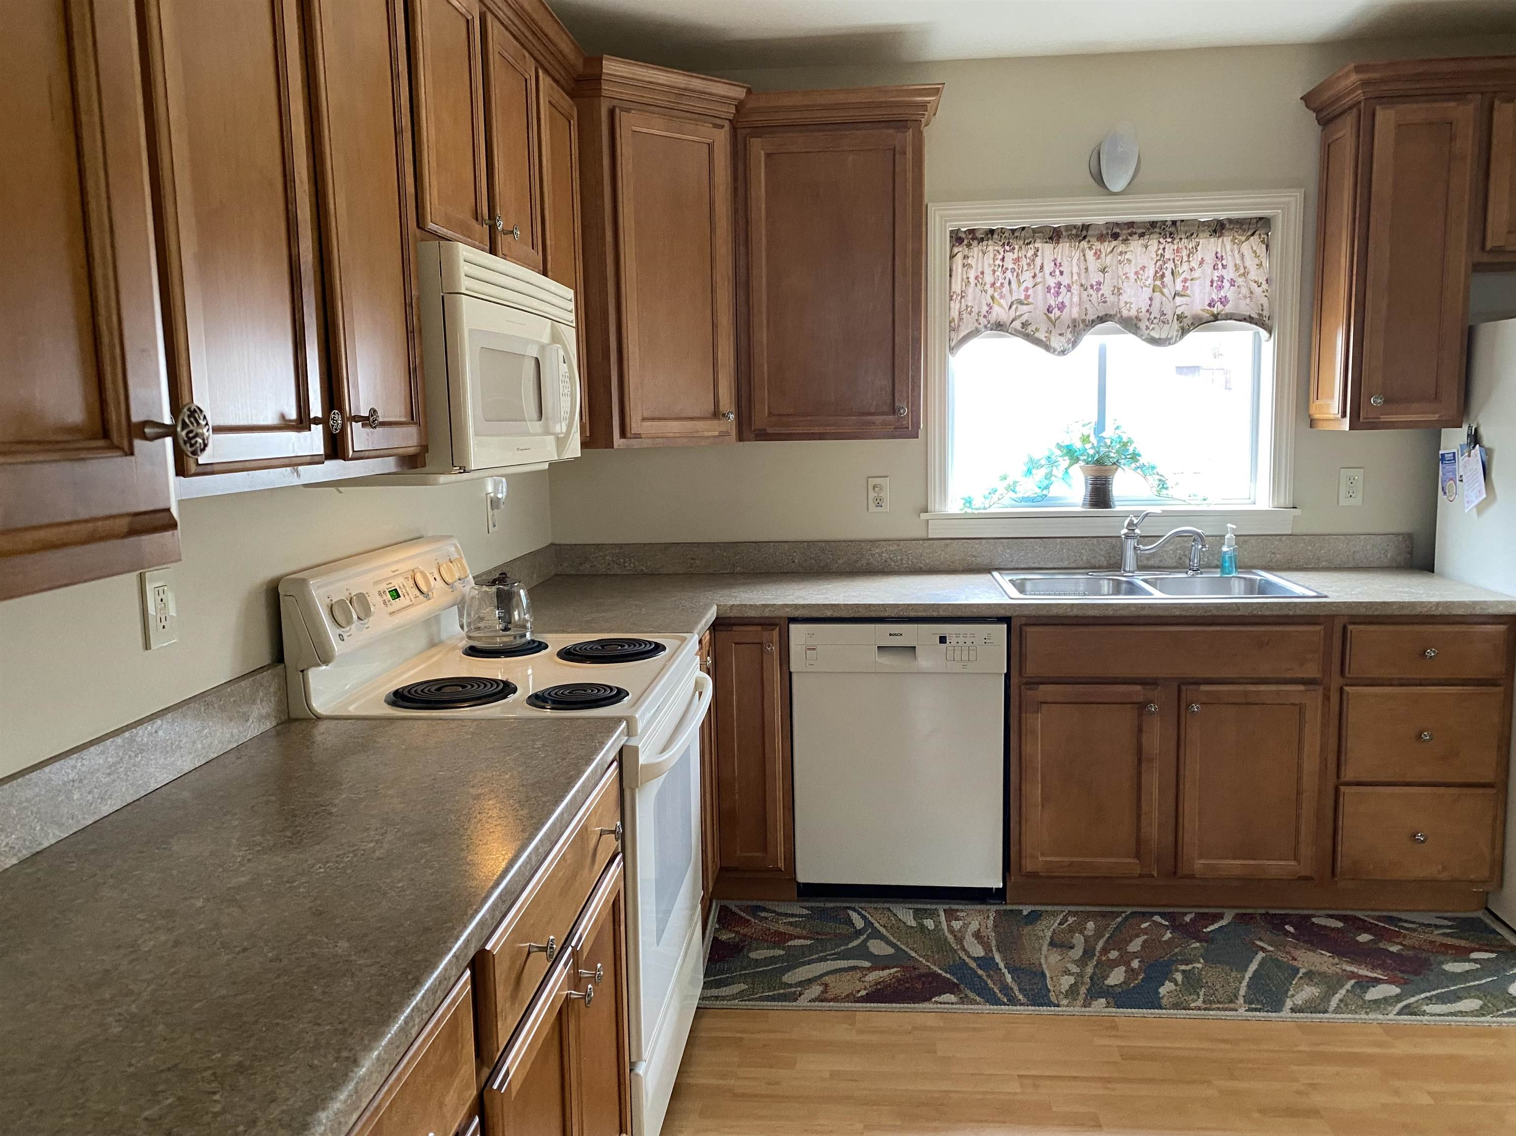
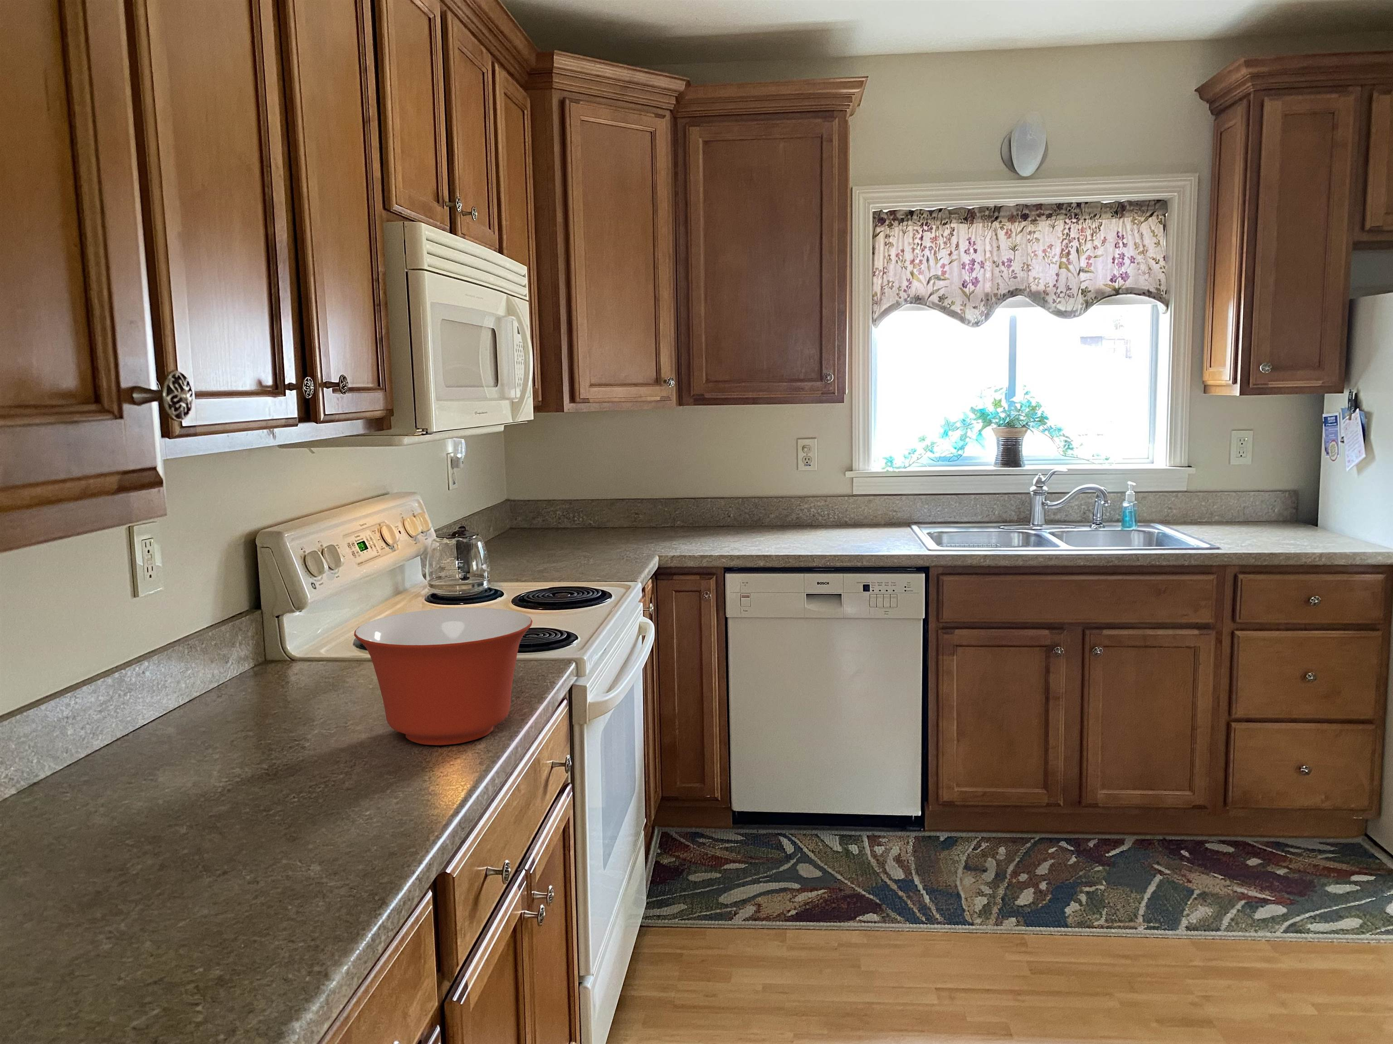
+ mixing bowl (448, 678)
